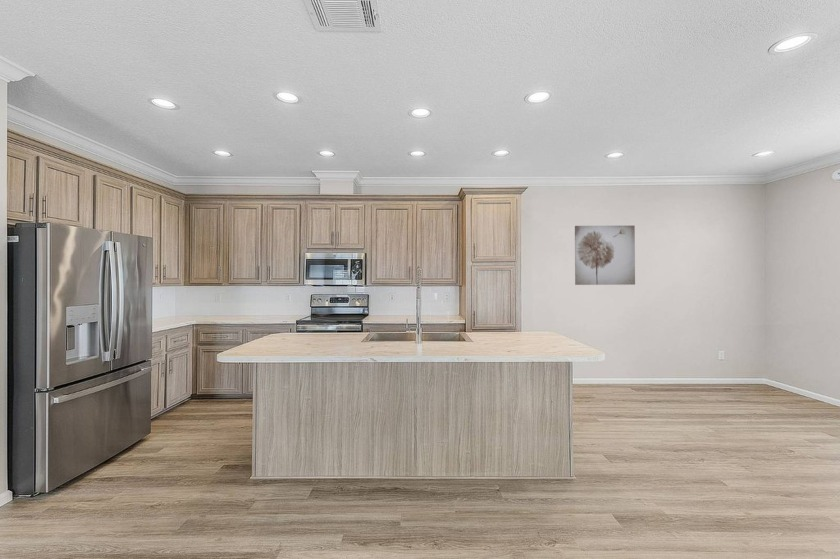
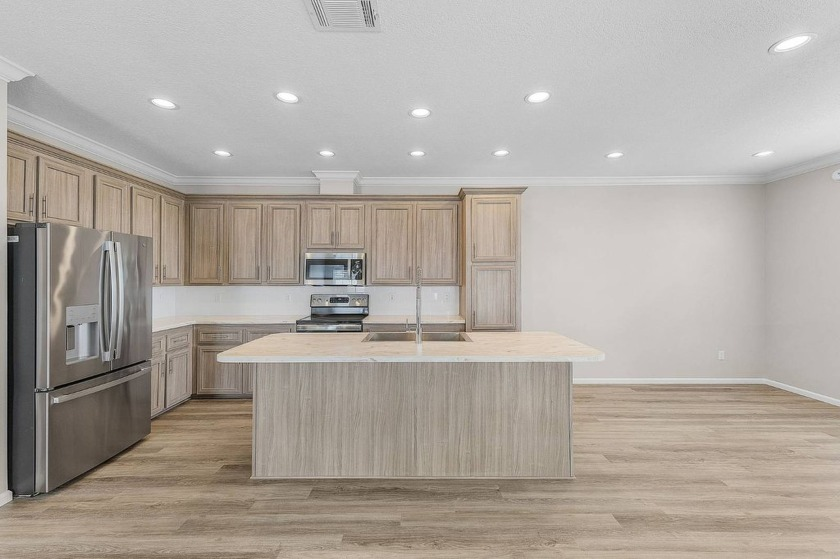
- wall art (604, 255)
